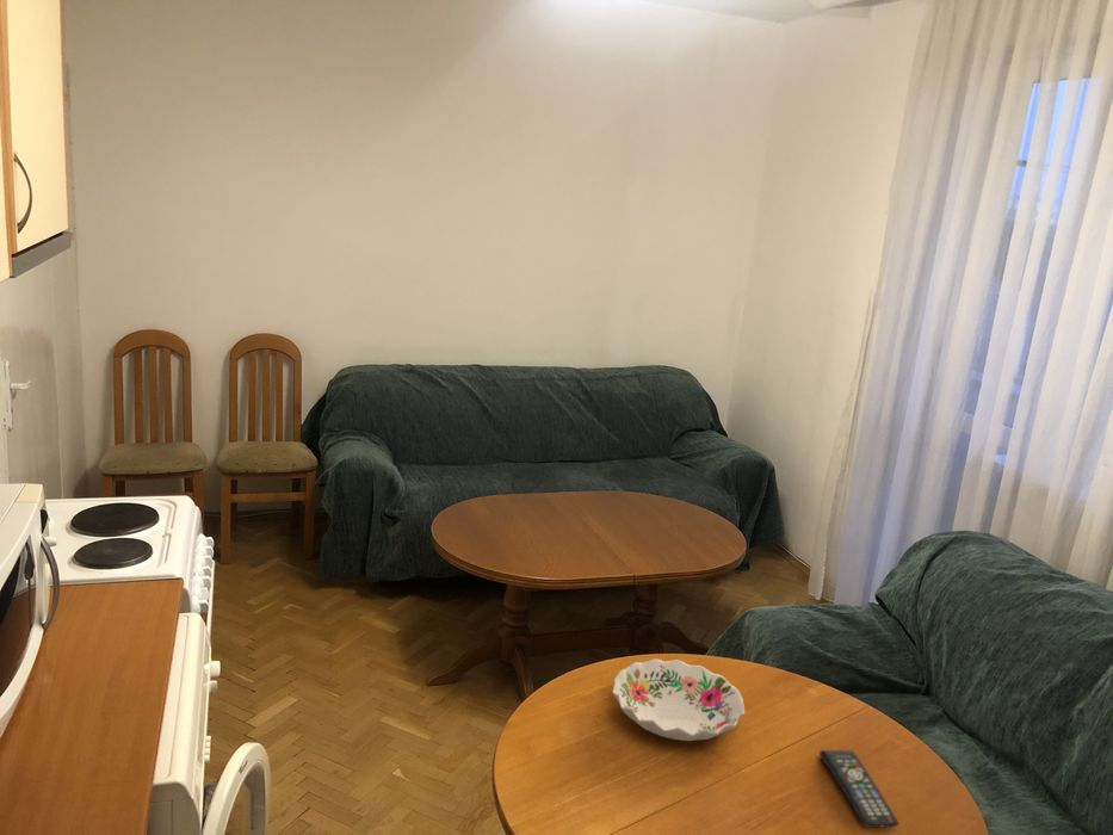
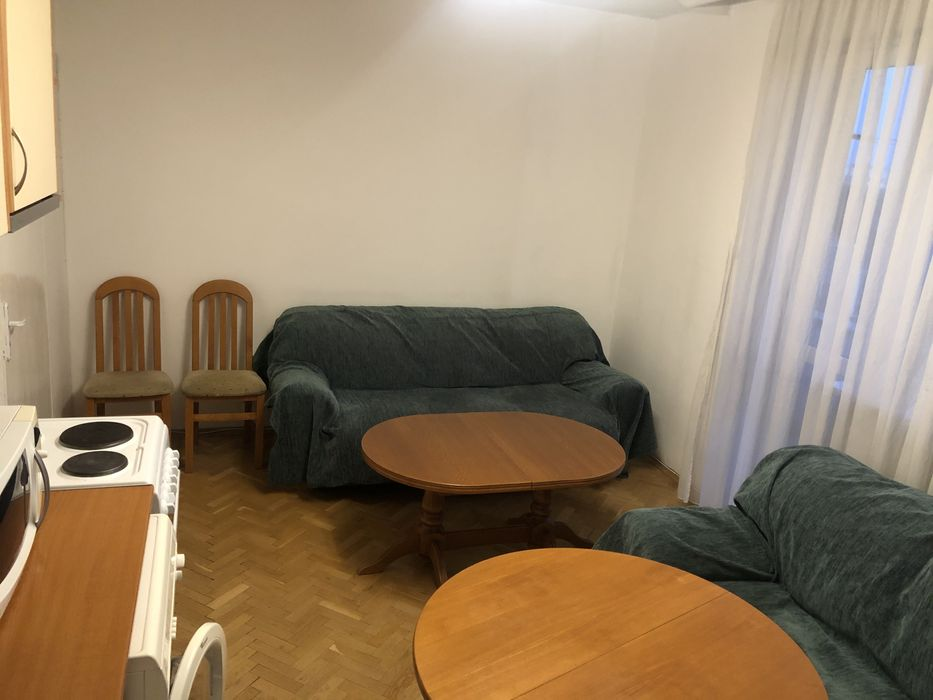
- decorative bowl (676, 705)
- remote control (855, 785)
